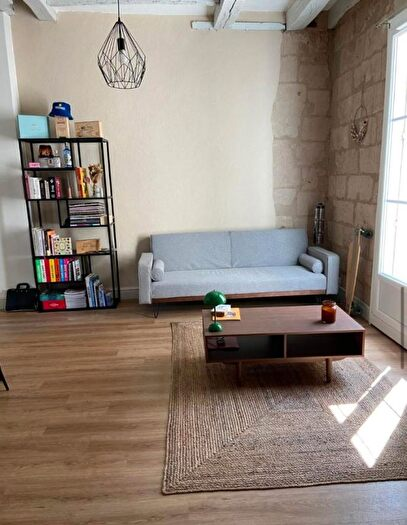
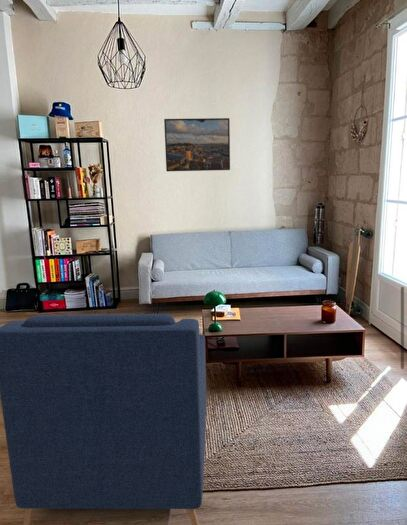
+ armchair (124, 388)
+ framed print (197, 145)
